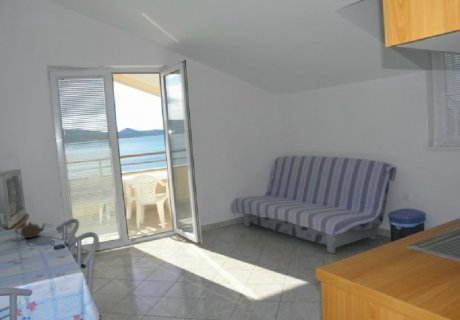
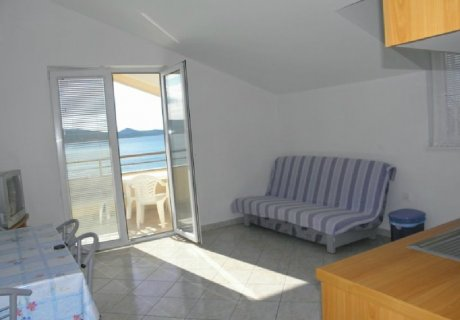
- teapot (31, 229)
